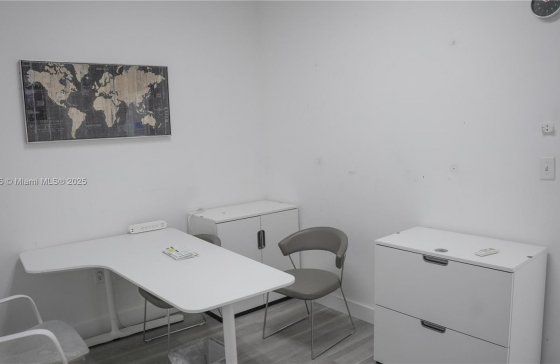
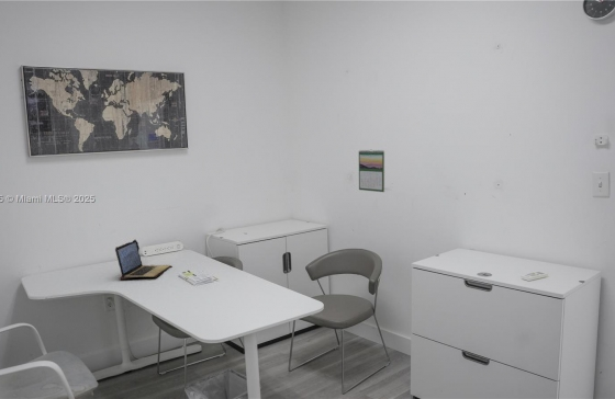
+ laptop (139, 258)
+ calendar (371, 170)
